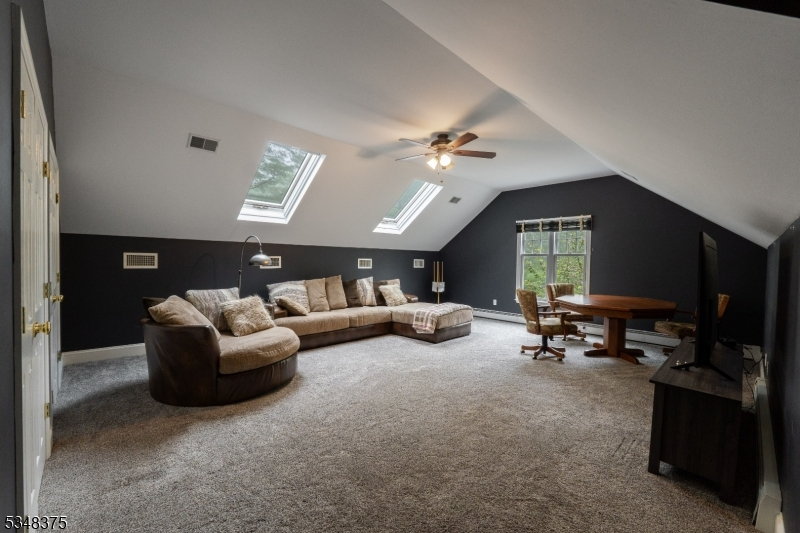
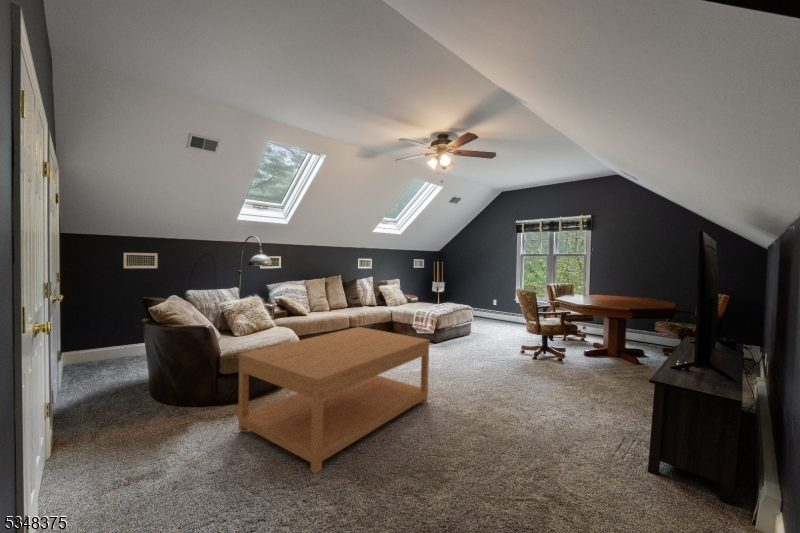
+ coffee table (343, 380)
